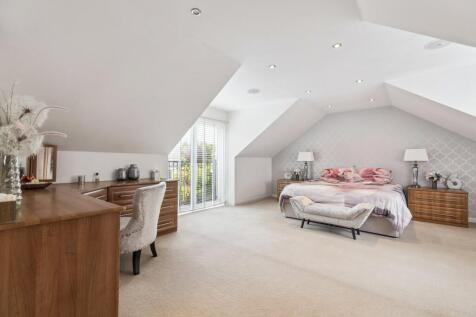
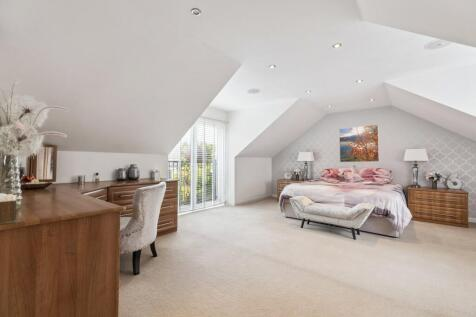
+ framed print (358, 144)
